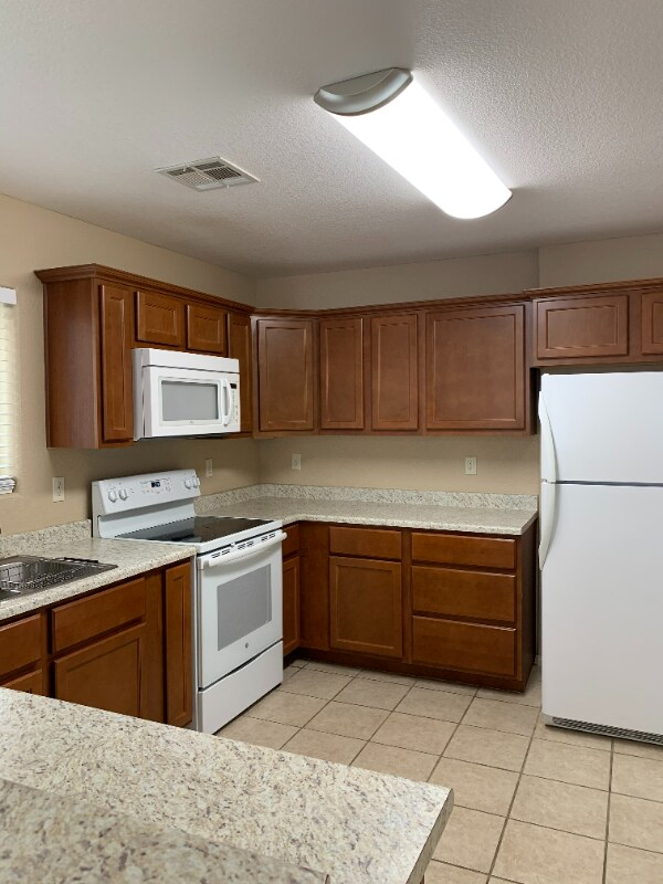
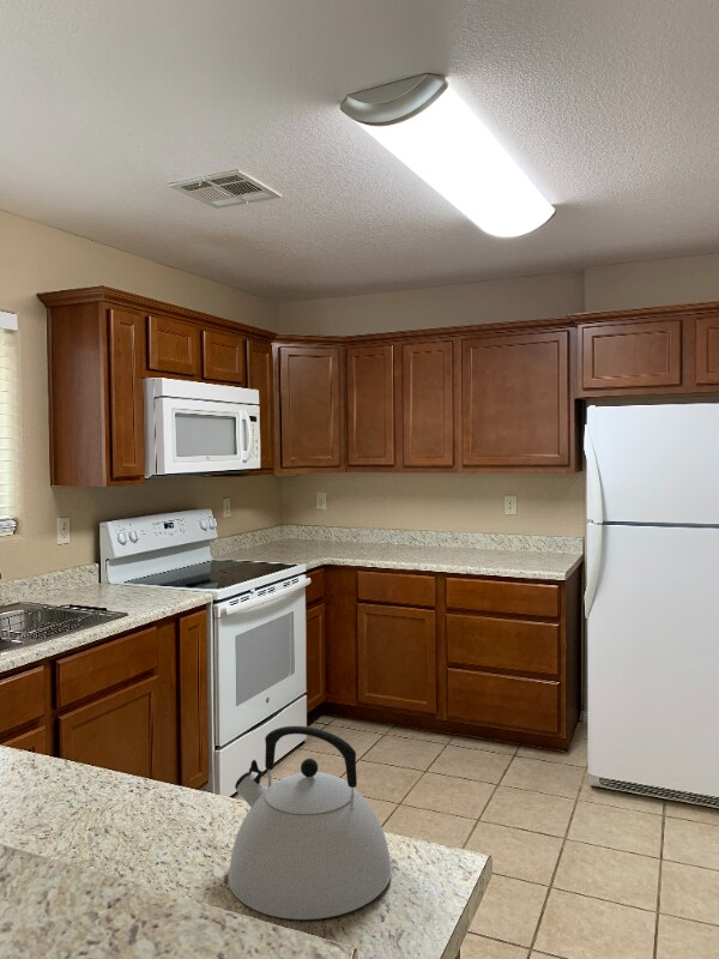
+ kettle (306, 798)
